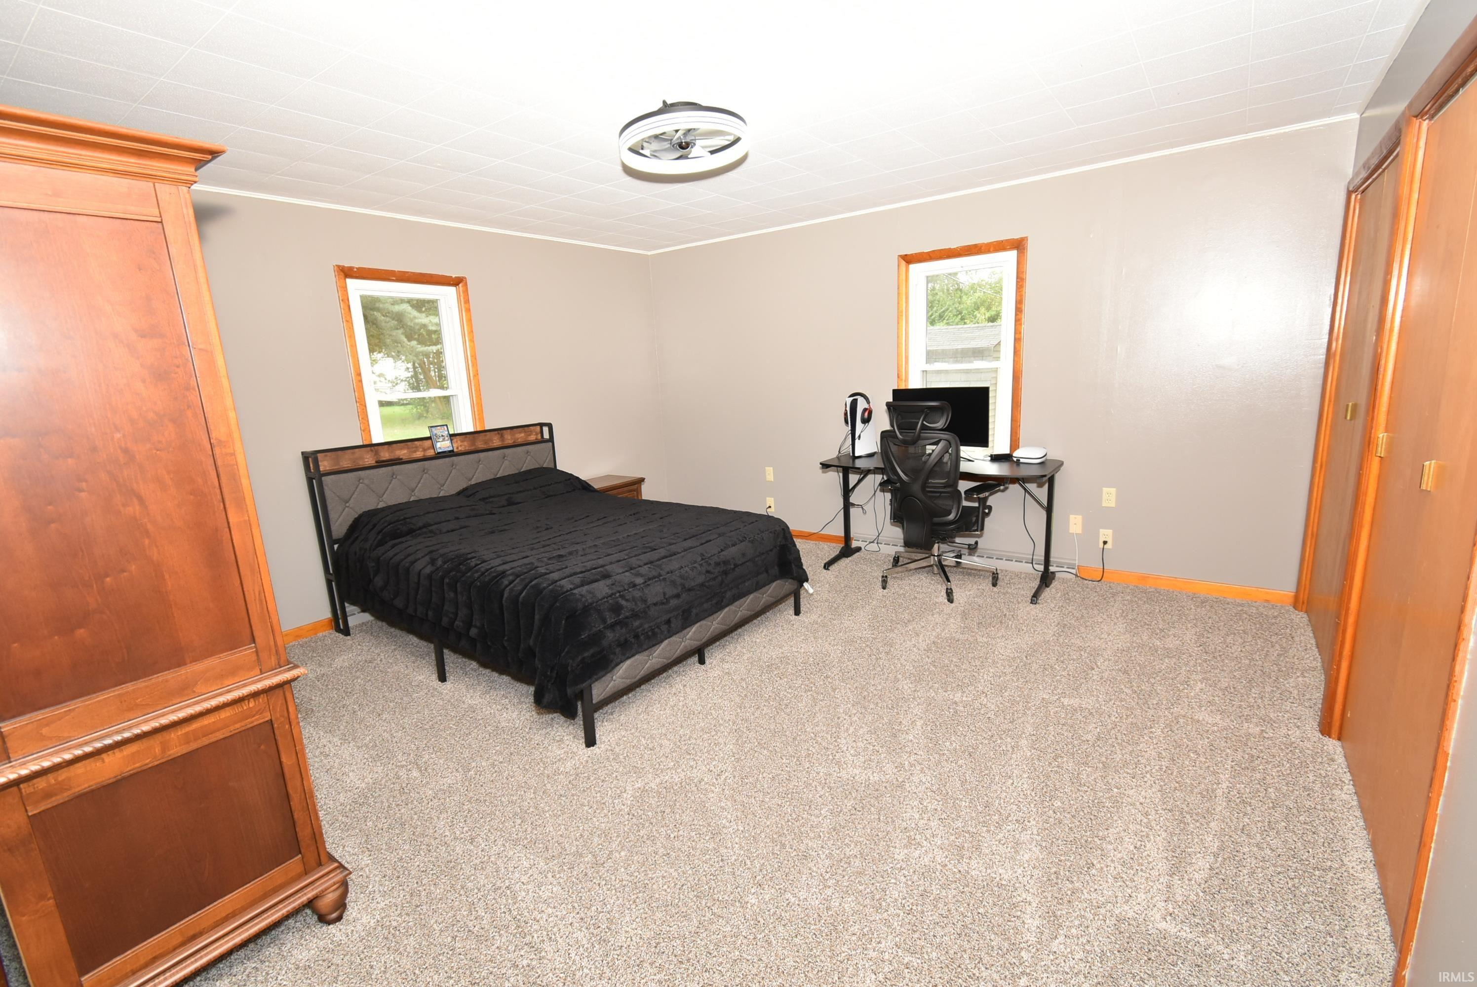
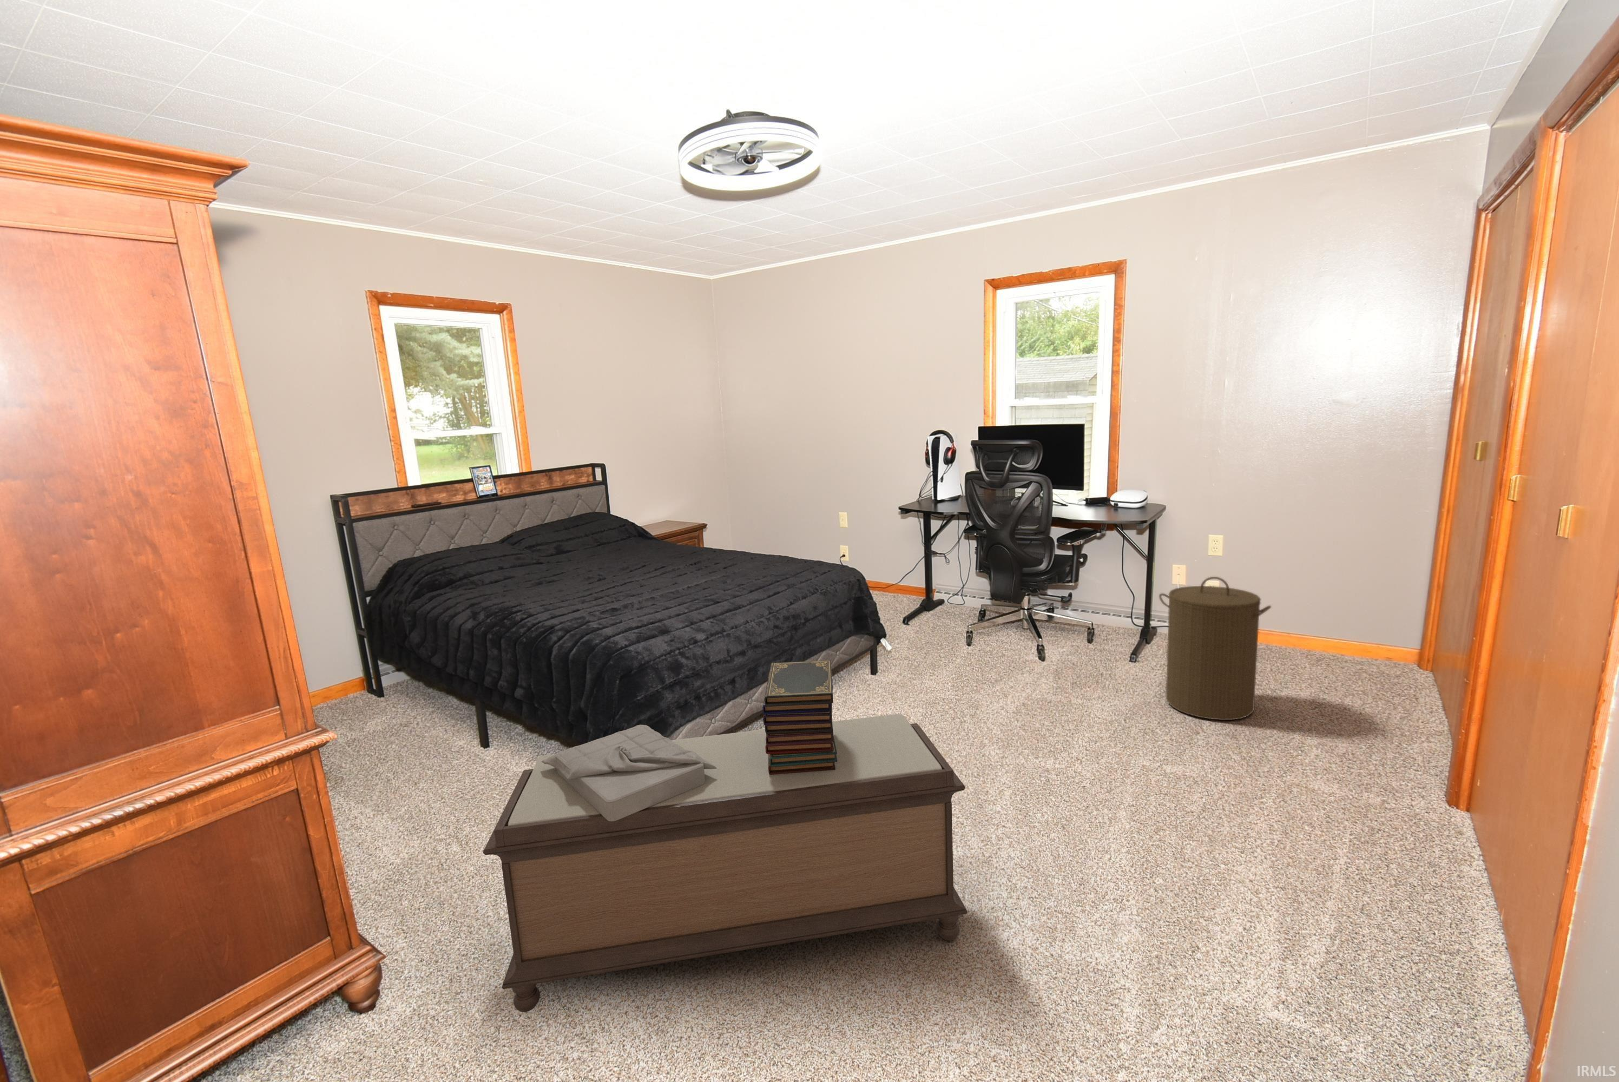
+ laundry hamper (1211, 641)
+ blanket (629, 756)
+ bench (736, 845)
+ book stack (800, 714)
